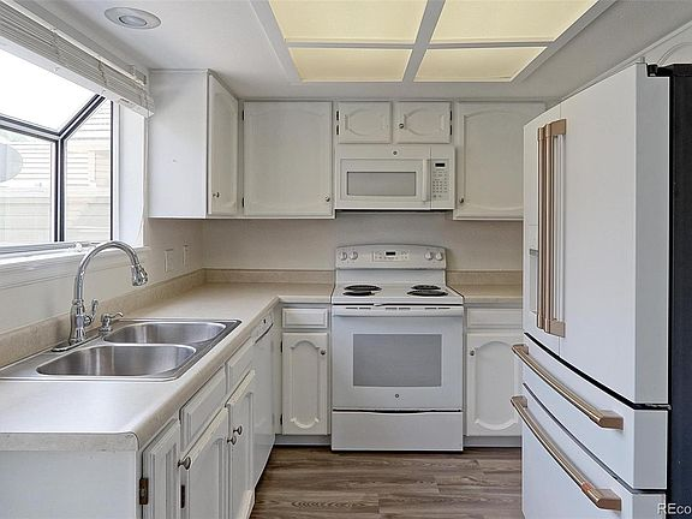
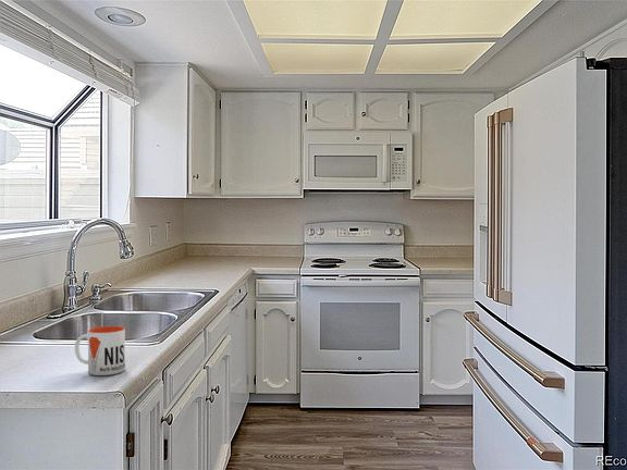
+ mug (99, 349)
